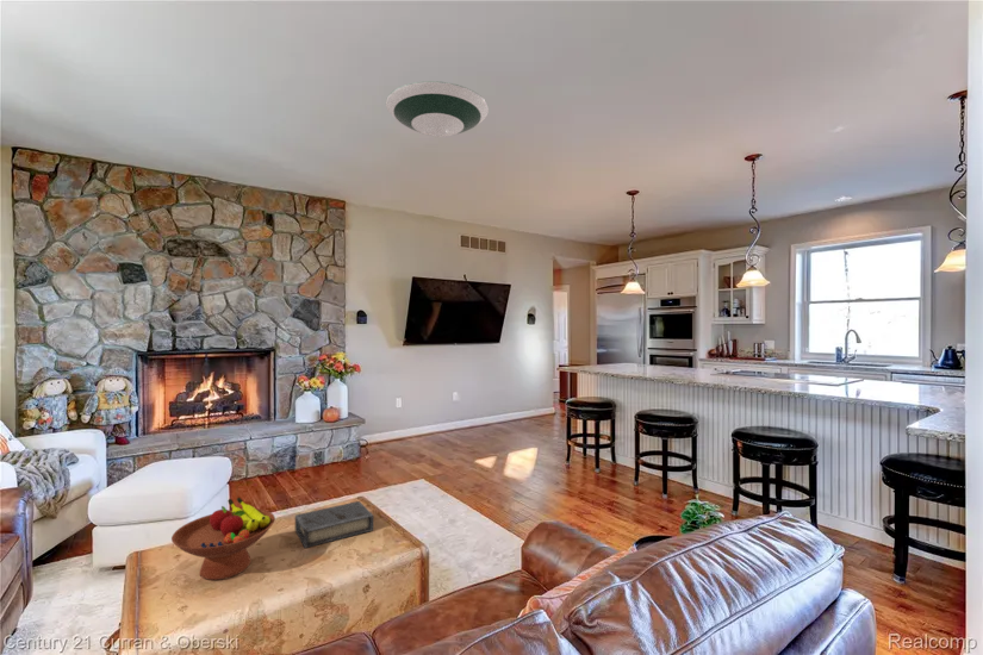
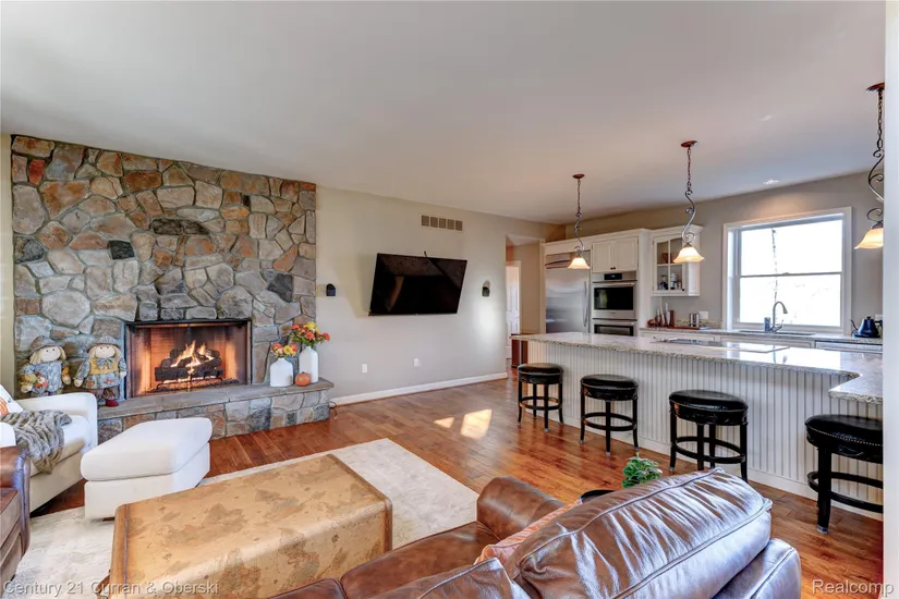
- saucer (437, 120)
- fruit bowl (225, 539)
- book (334, 522)
